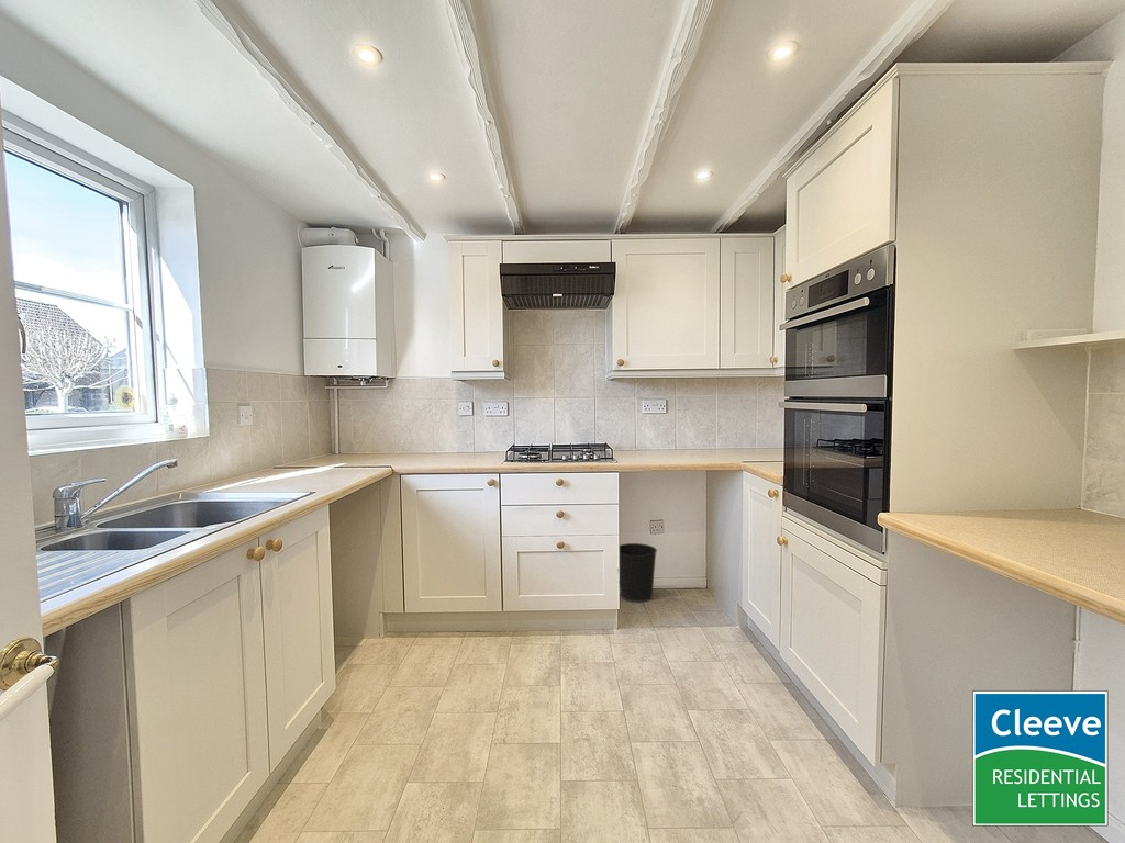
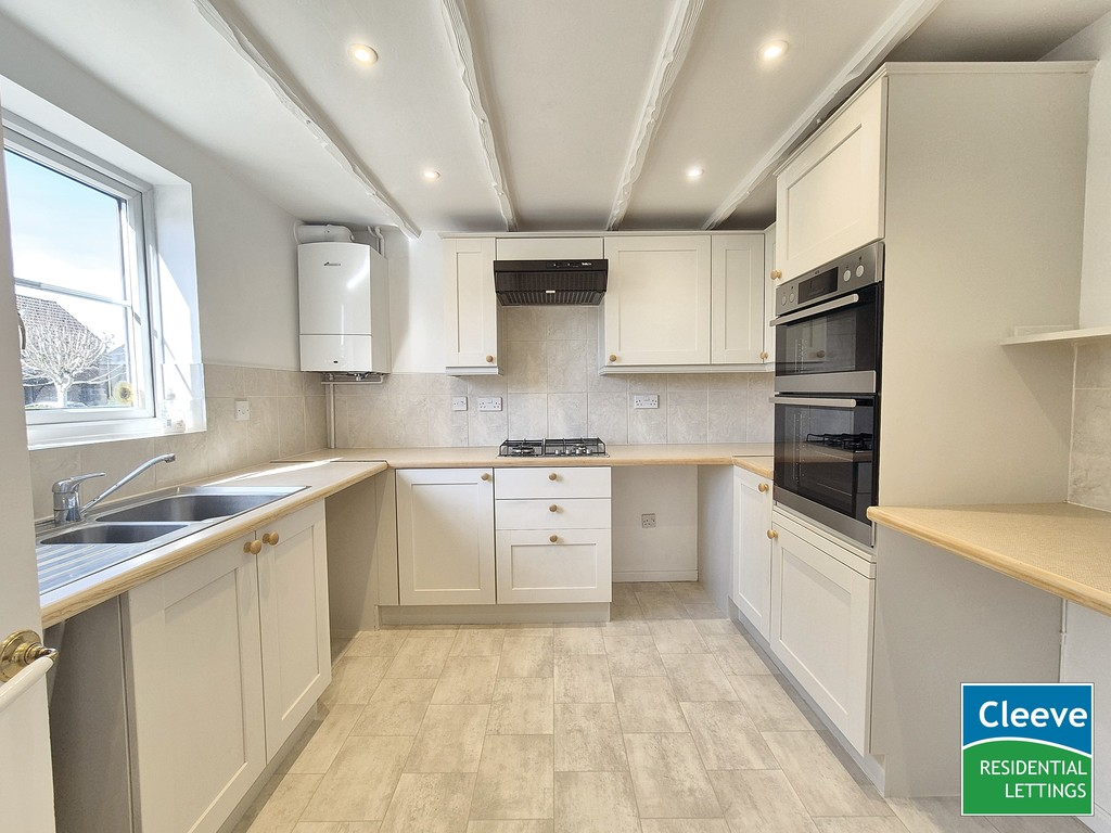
- wastebasket (635, 572)
